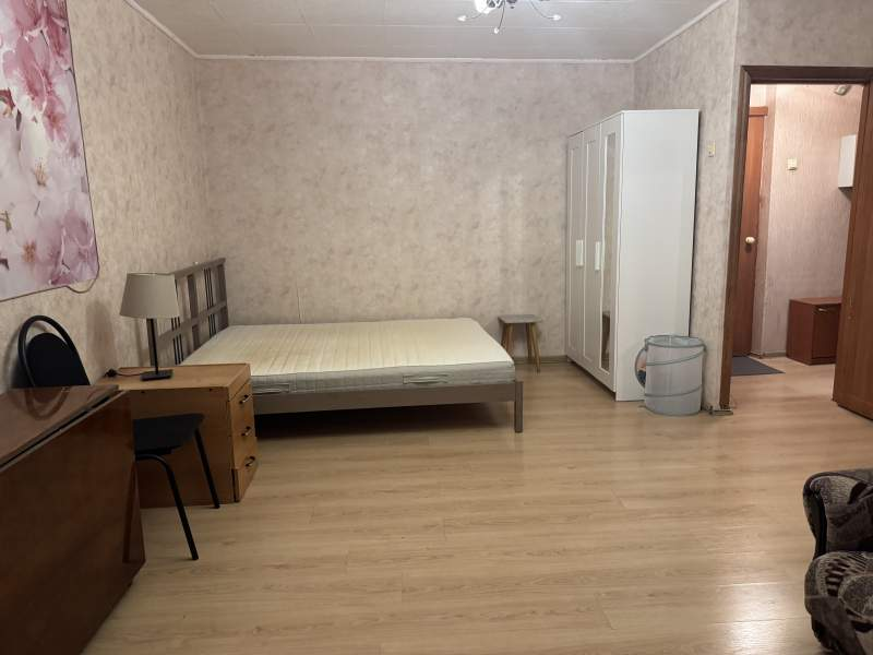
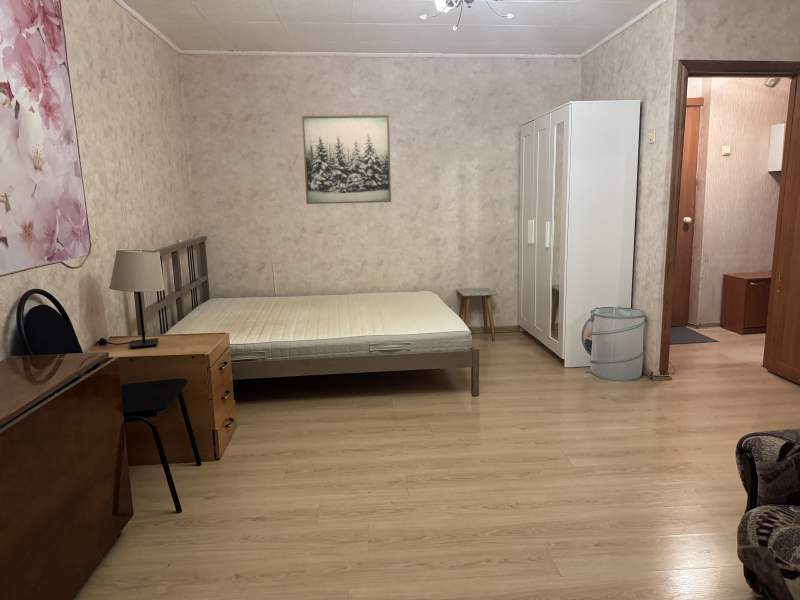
+ wall art (347, 159)
